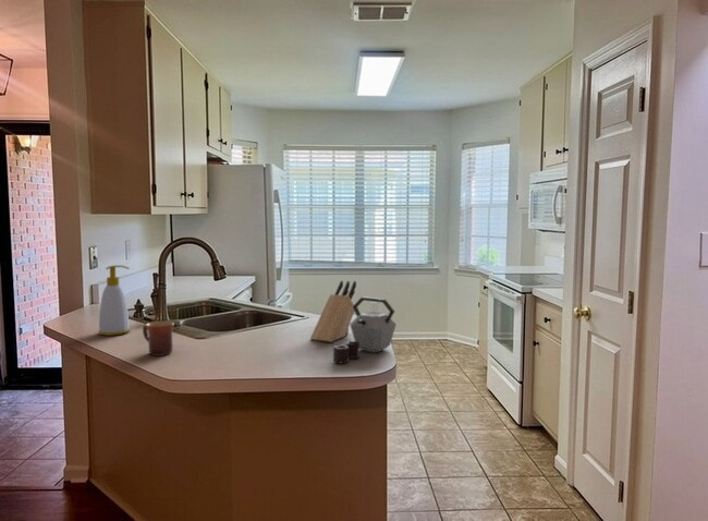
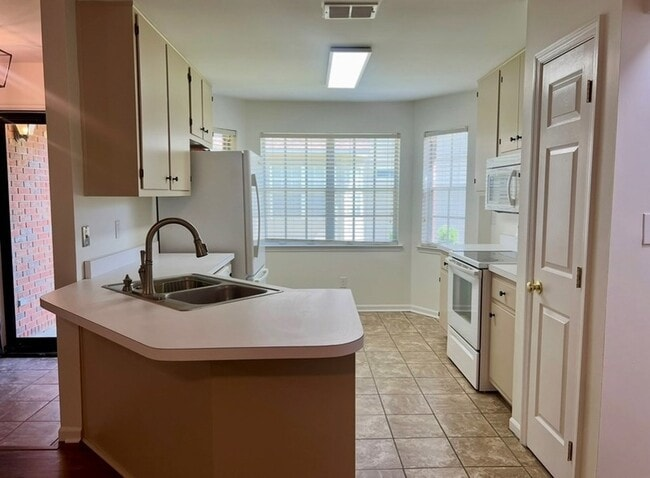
- soap bottle (113, 299)
- kettle (361, 327)
- knife block (335, 308)
- mug (157, 338)
